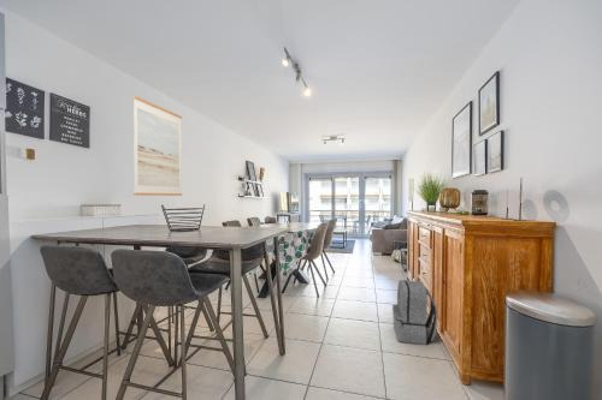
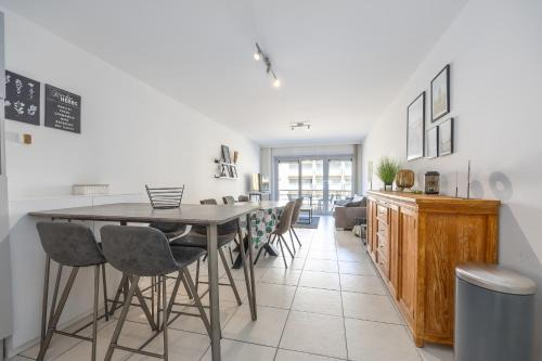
- wall art (160, 151)
- backpack (414, 309)
